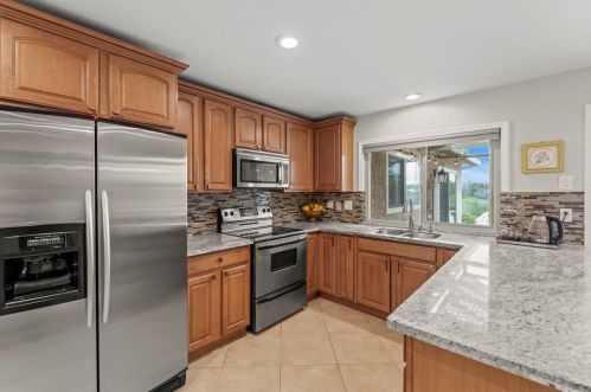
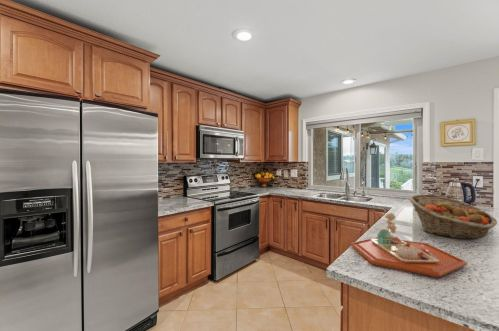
+ food tray (398, 238)
+ fruit basket (449, 214)
